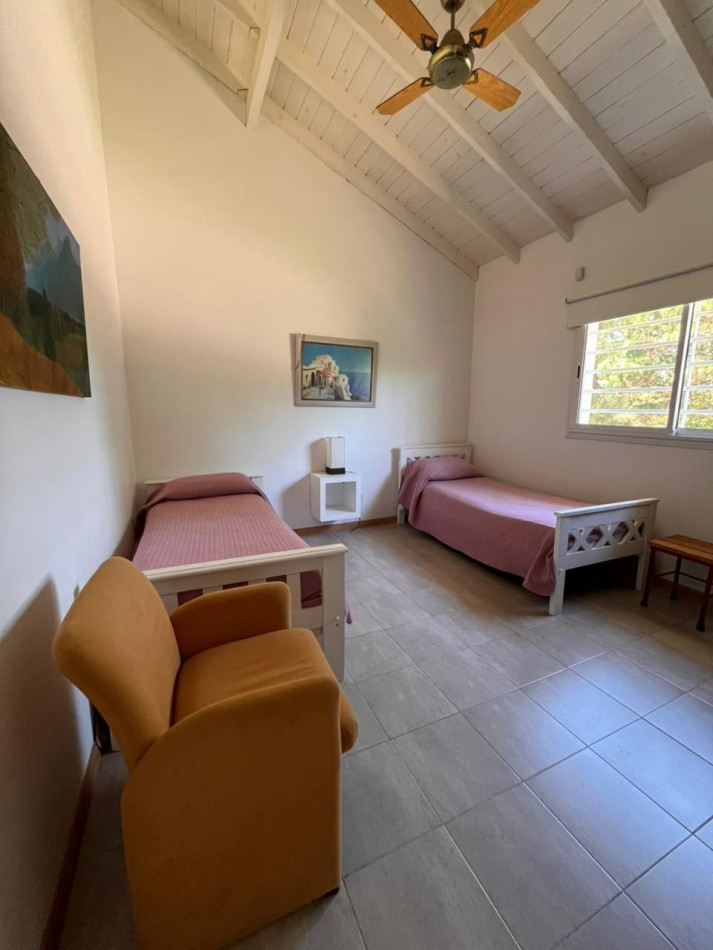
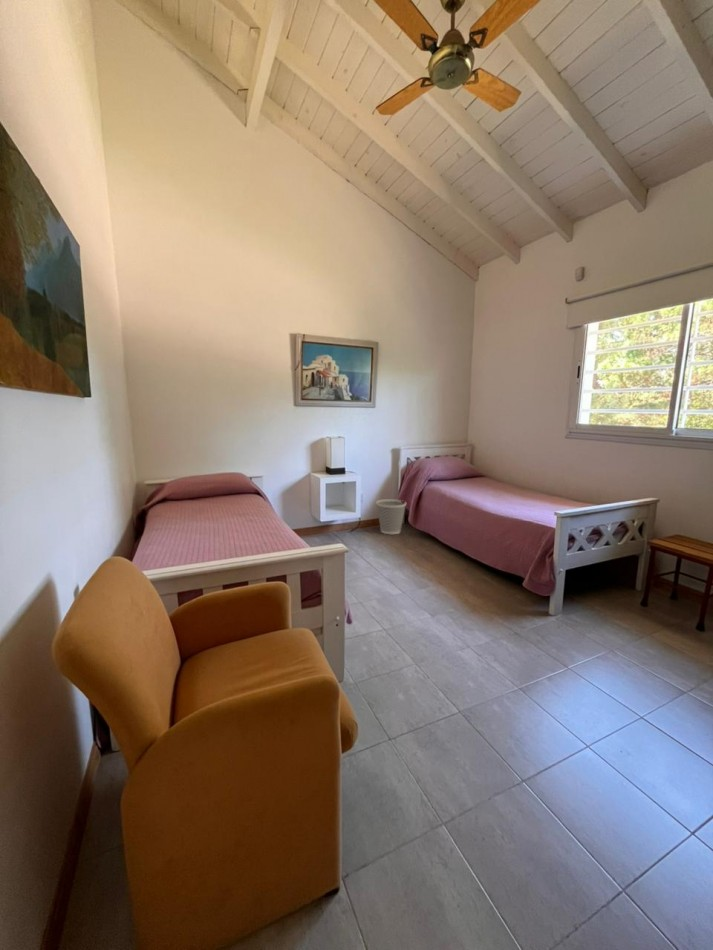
+ wastebasket (390, 516)
